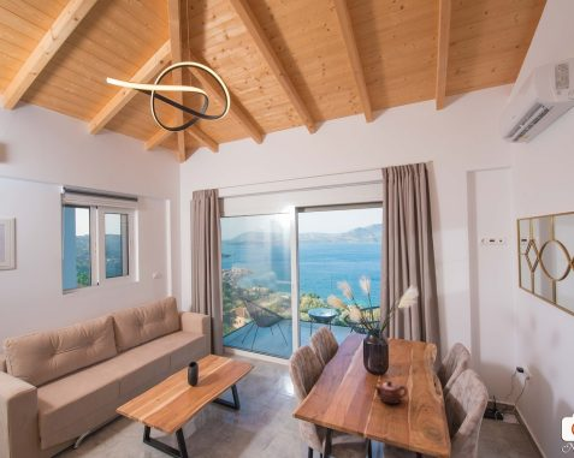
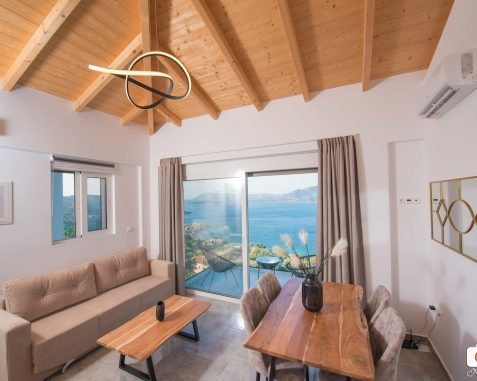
- teapot (390, 389)
